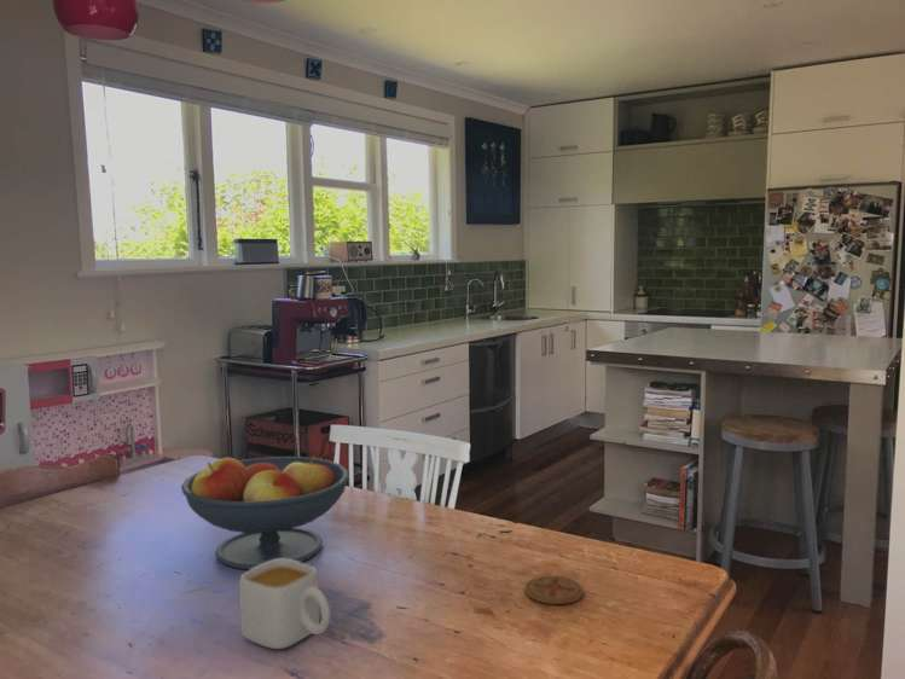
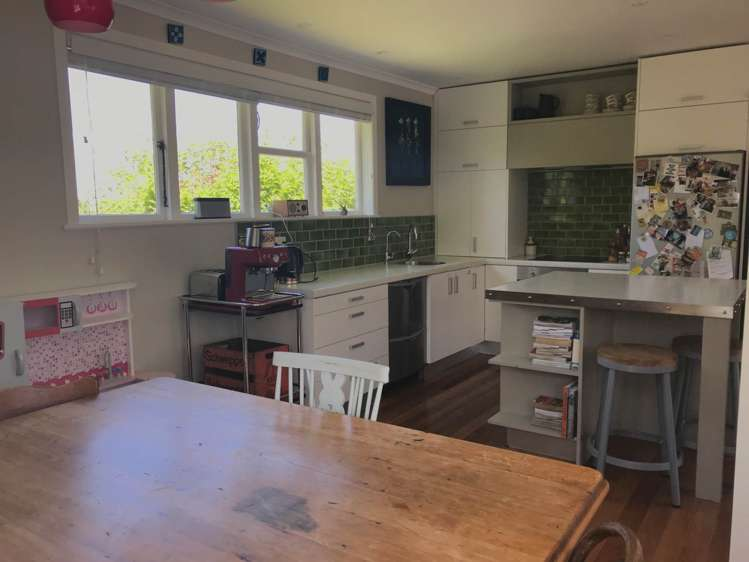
- mug (291, 608)
- coaster (553, 590)
- fruit bowl (268, 500)
